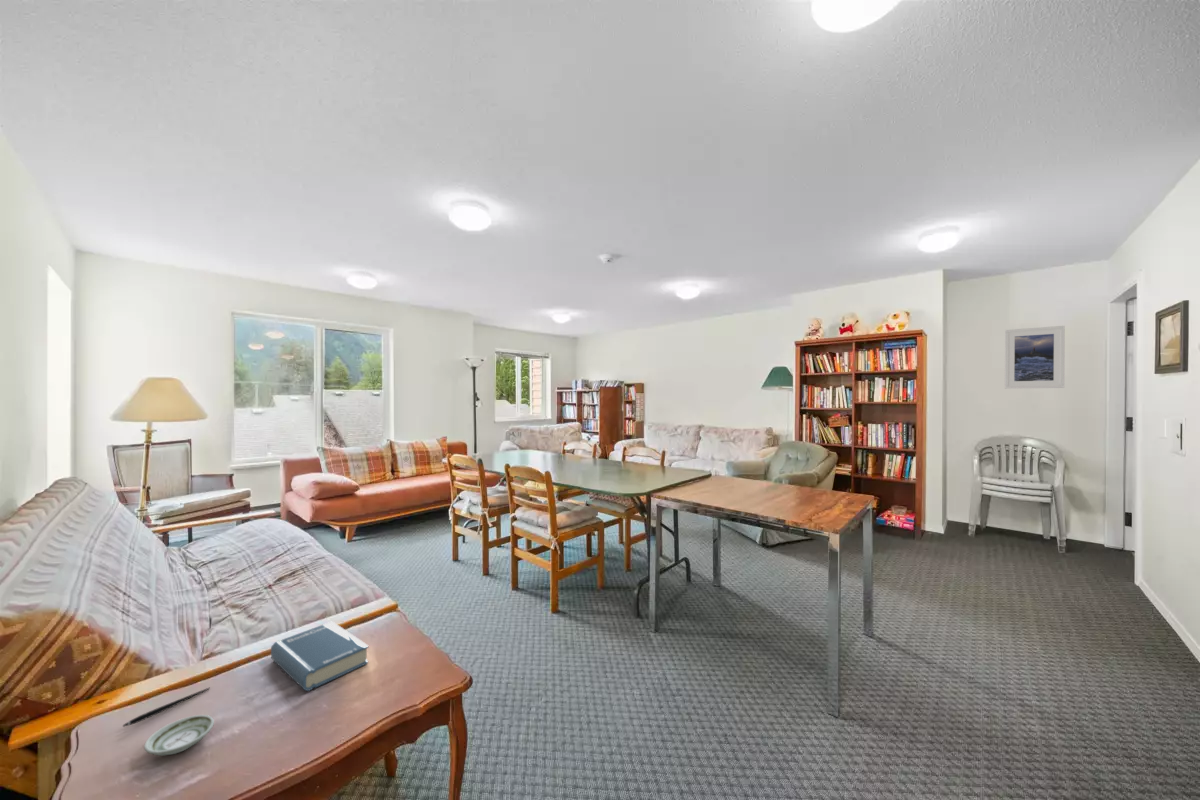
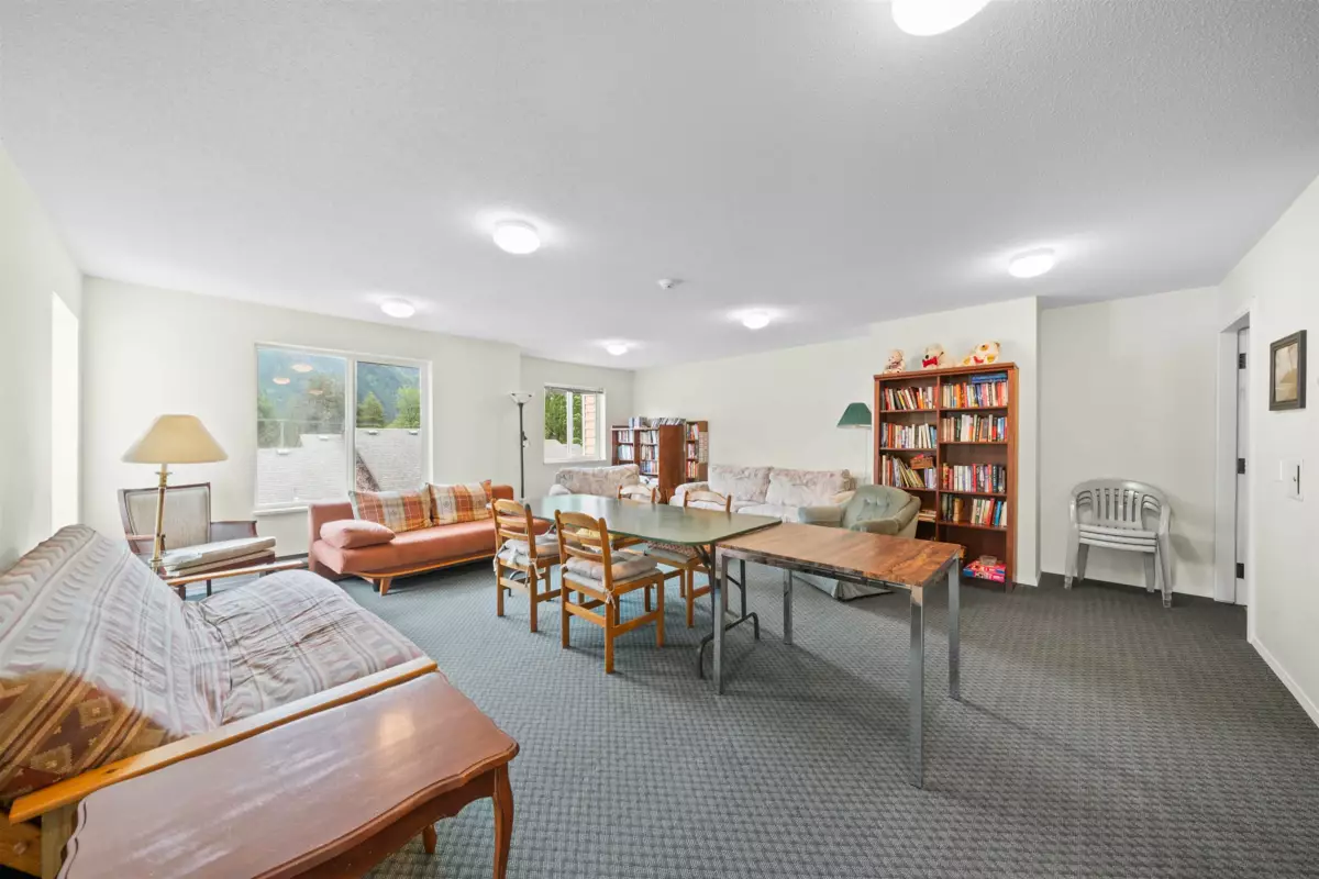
- pen (169, 705)
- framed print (1033, 358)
- hardback book (319, 653)
- saucer (180, 738)
